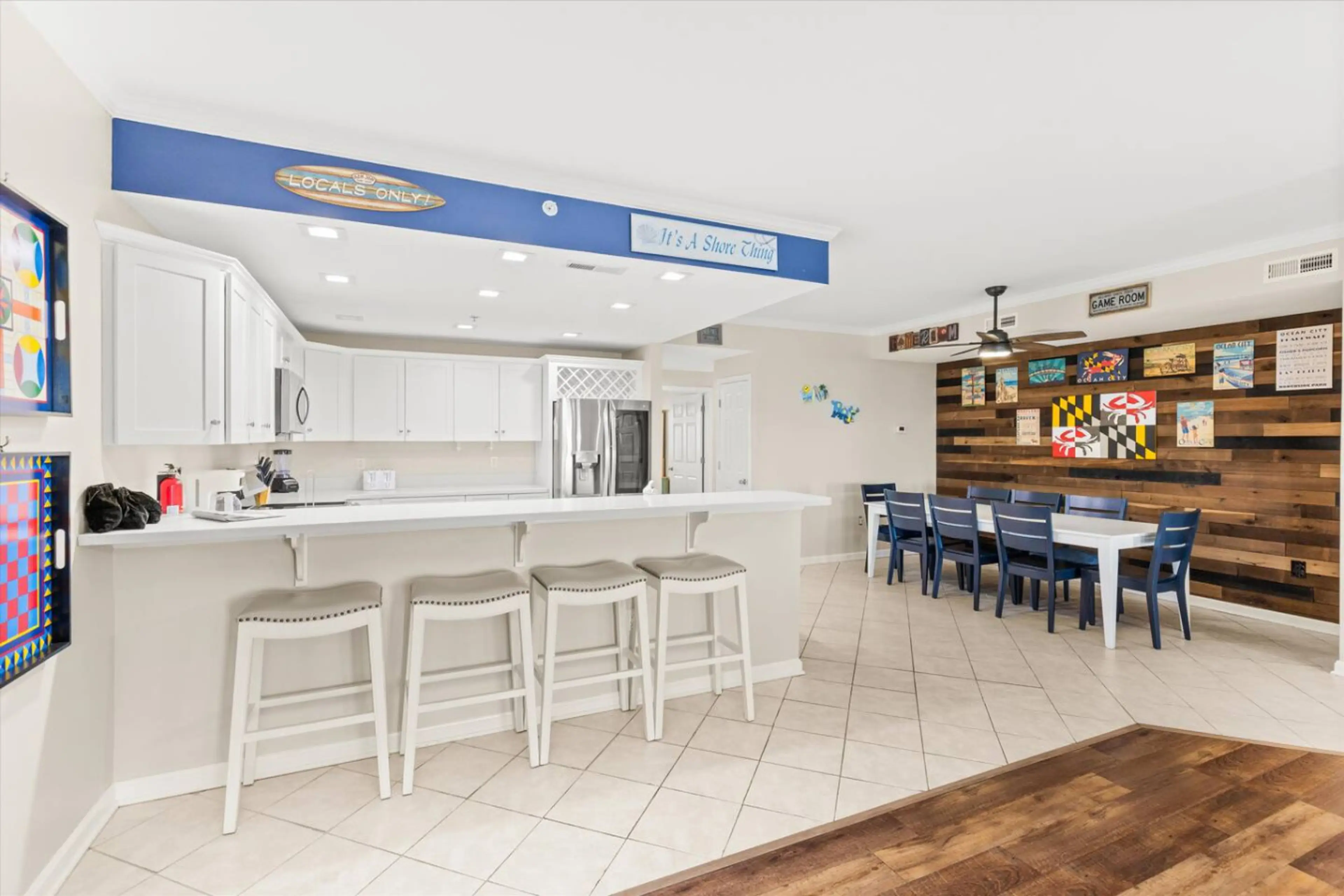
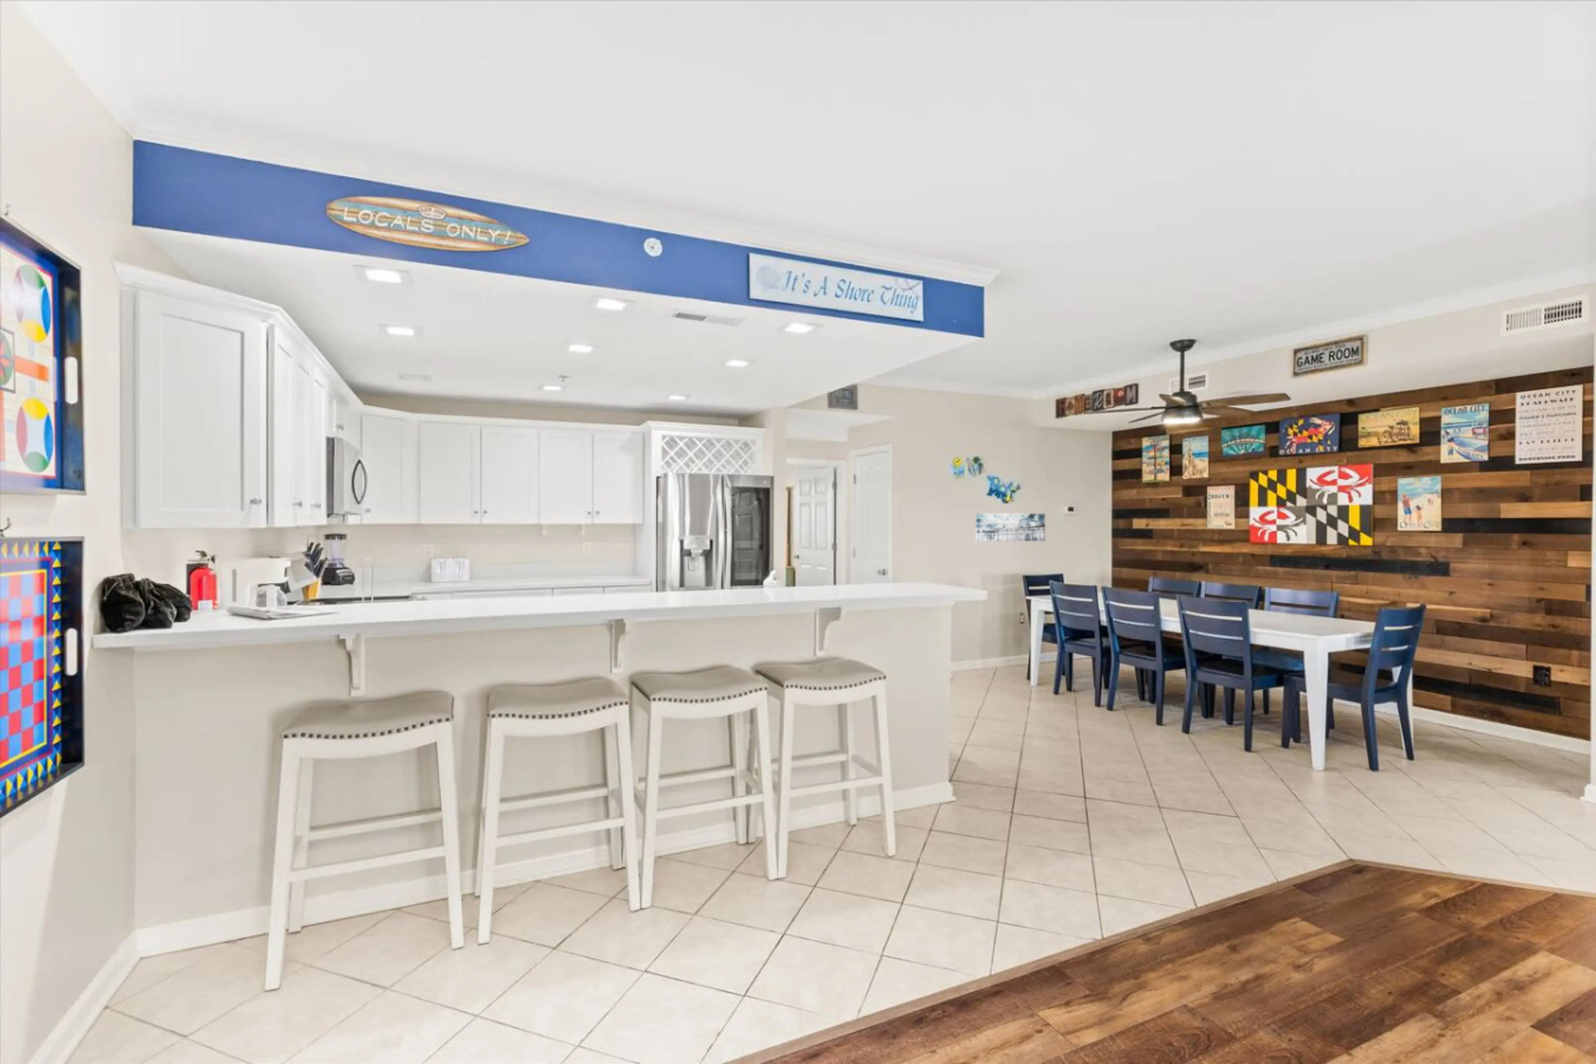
+ wall art (1011, 527)
